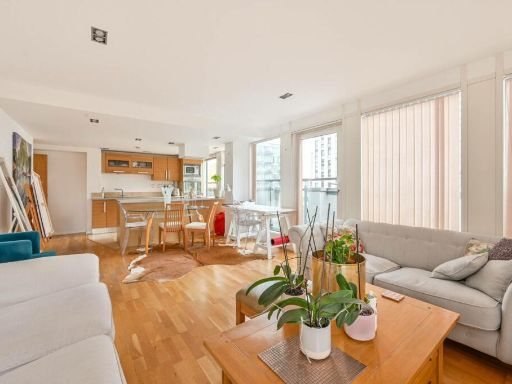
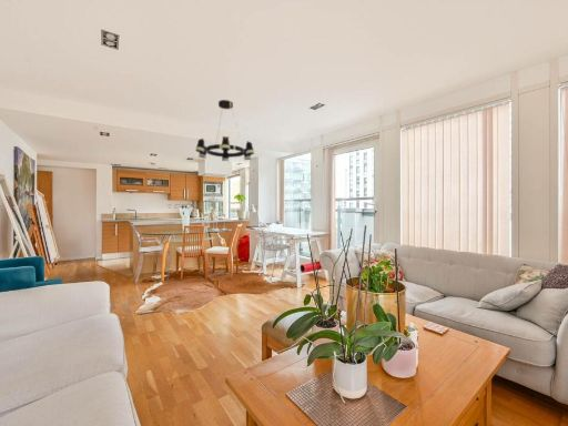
+ chandelier (220, 128)
